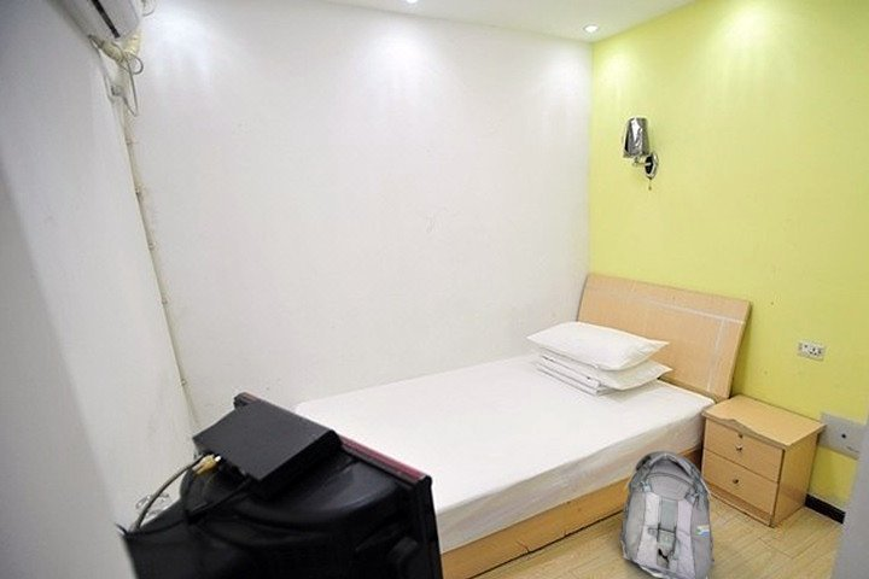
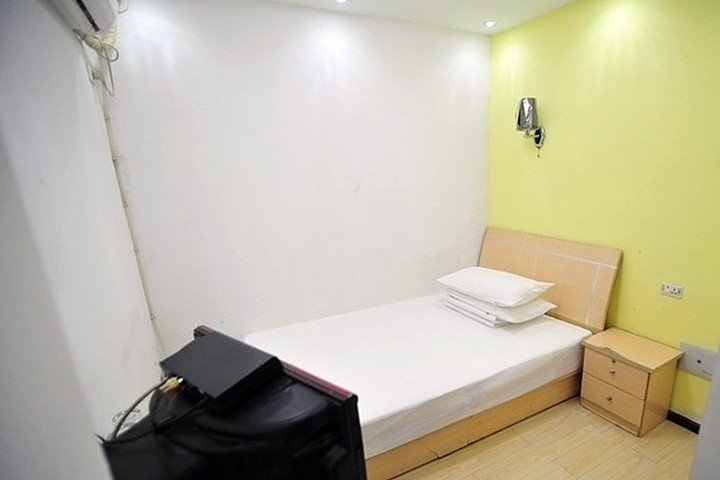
- backpack (669, 505)
